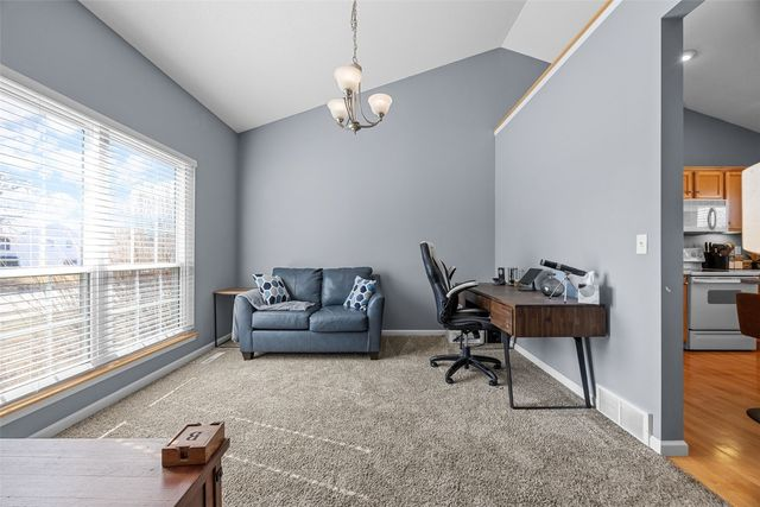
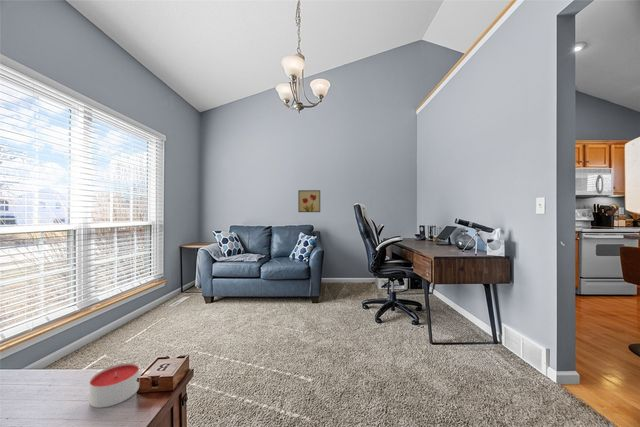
+ candle (115, 383)
+ wall art (309, 201)
